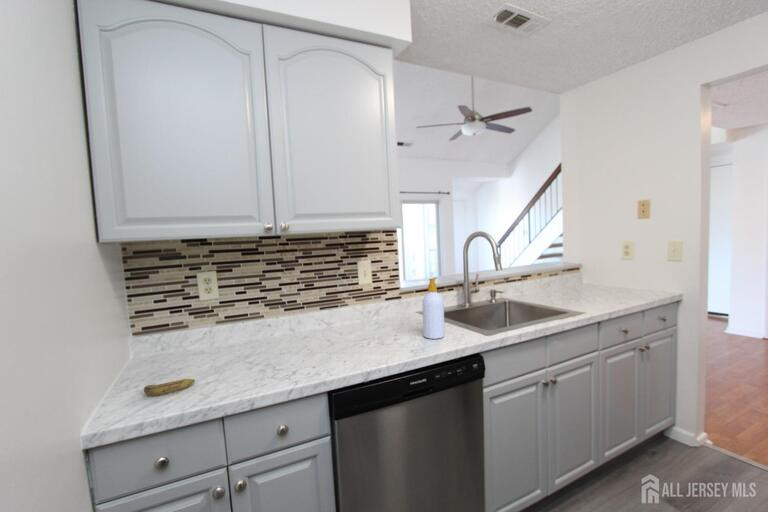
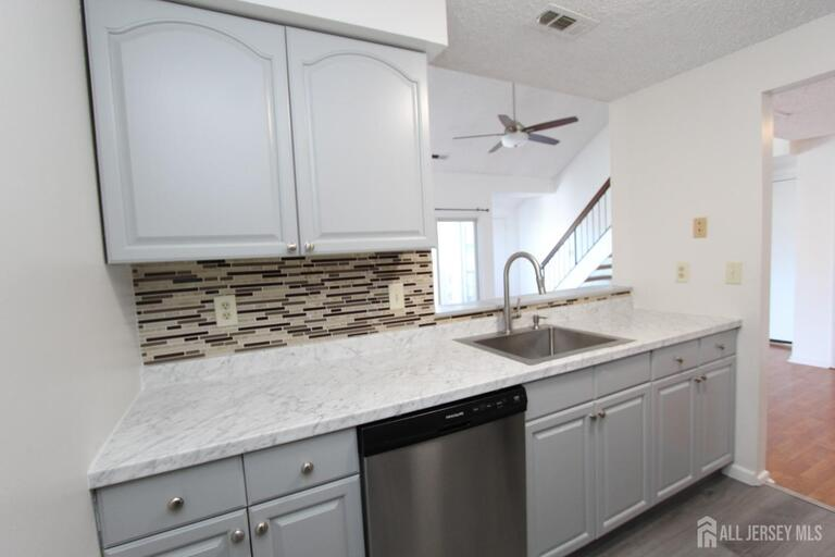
- soap bottle (433, 307)
- banana (170, 384)
